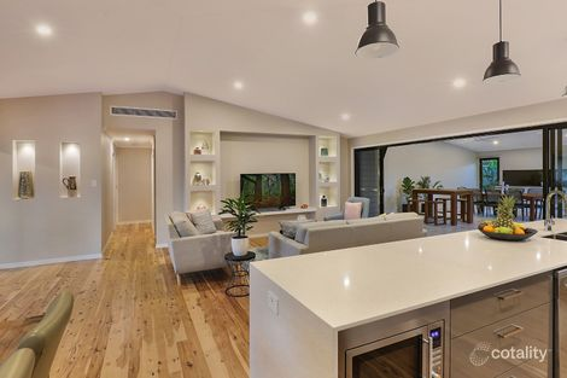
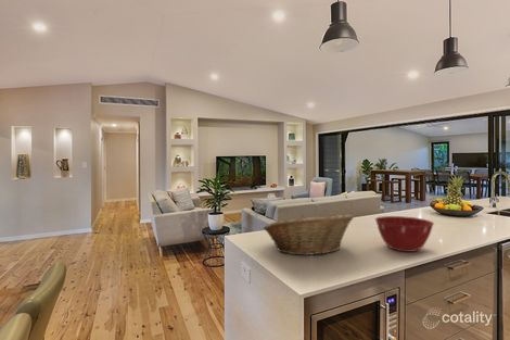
+ fruit basket (308, 229)
+ mixing bowl (403, 234)
